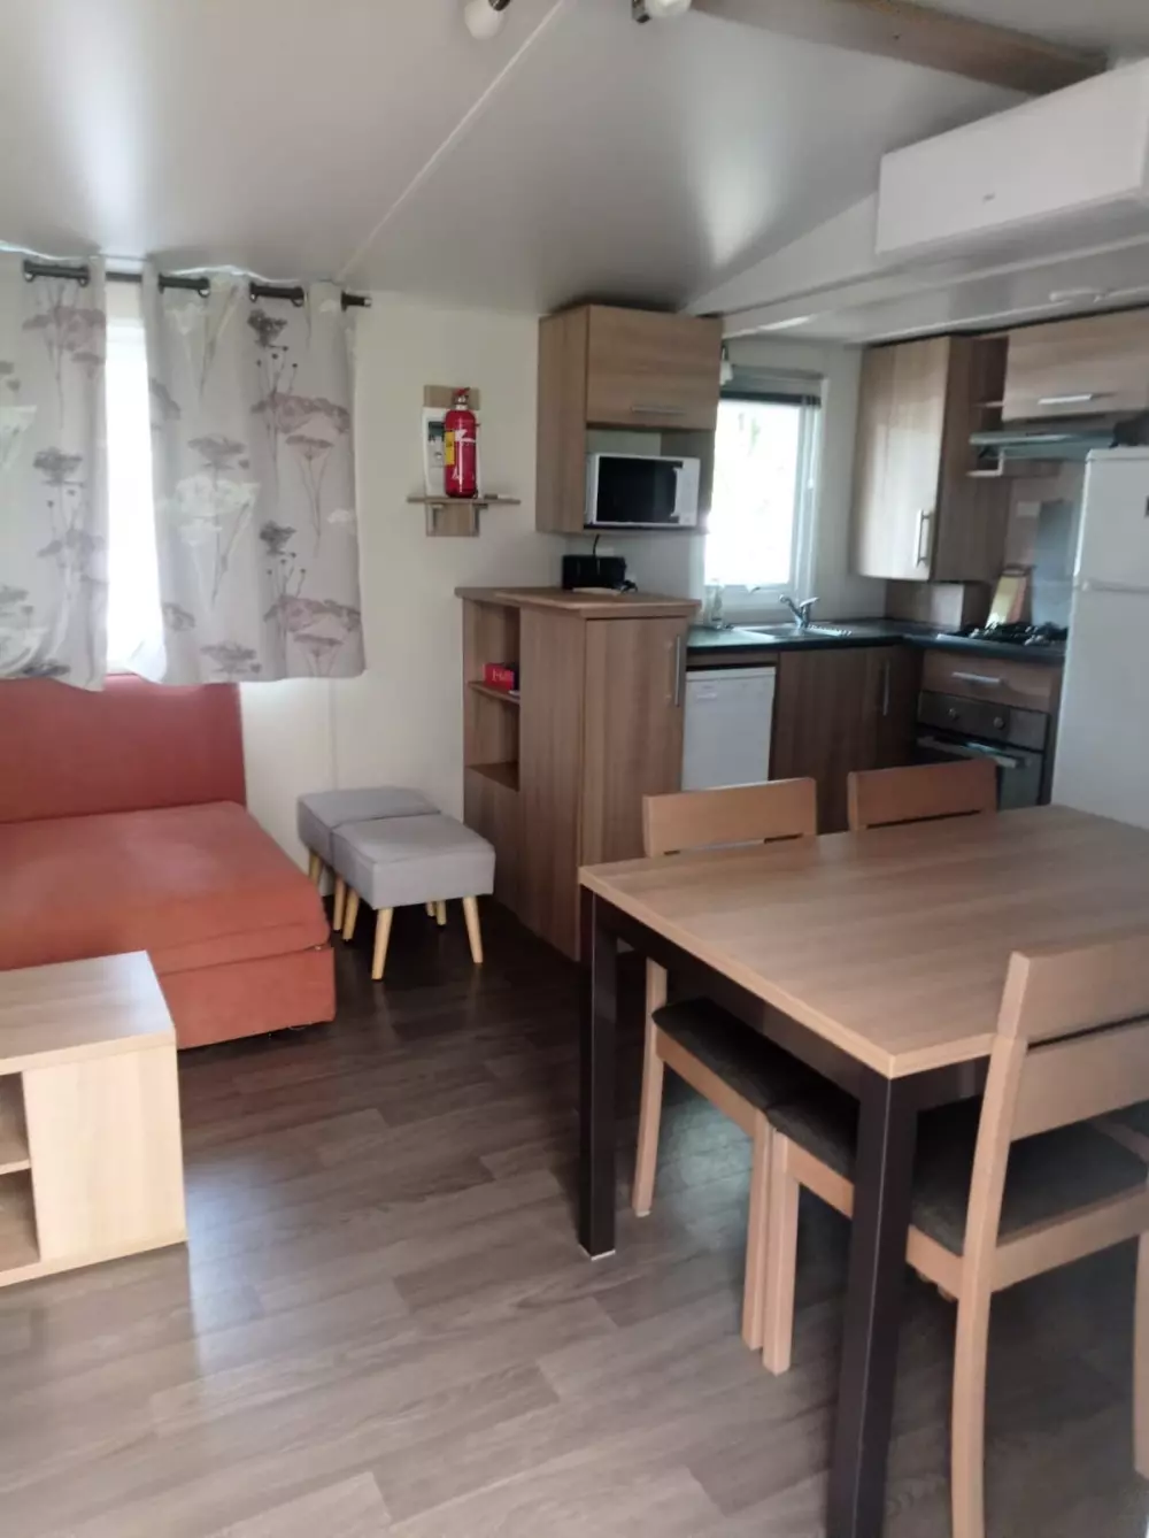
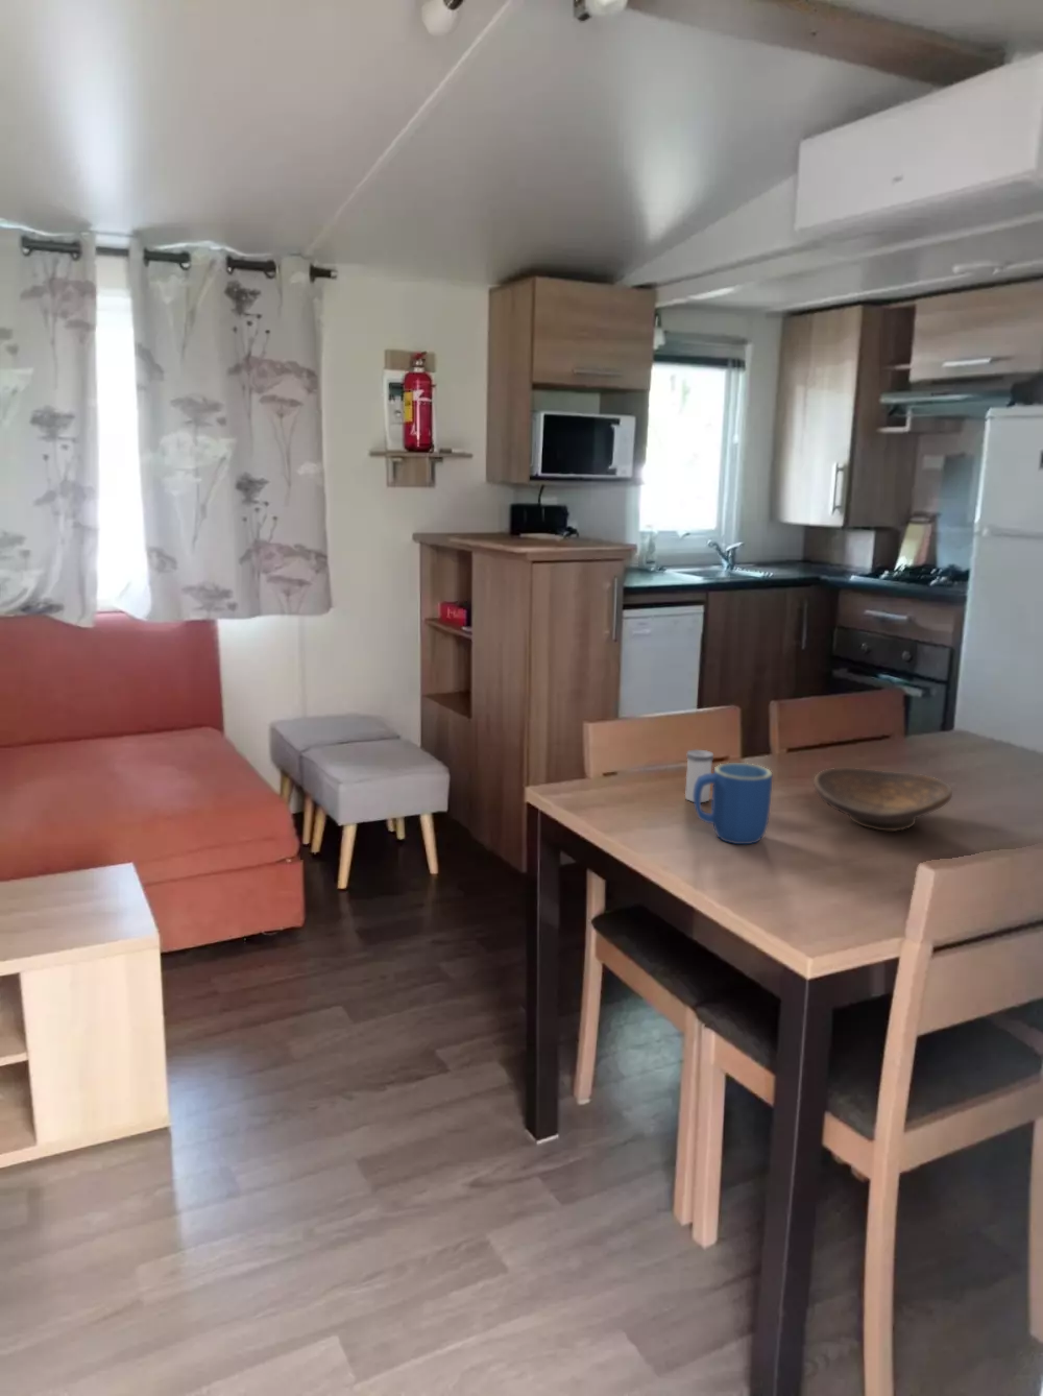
+ mug (733, 803)
+ salt shaker (698, 775)
+ decorative bowl (880, 800)
